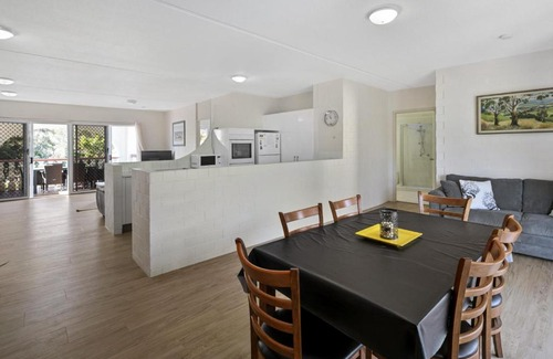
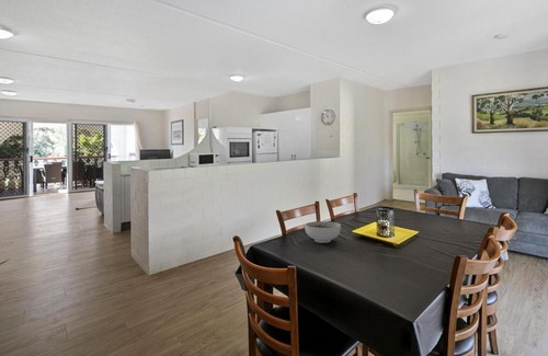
+ bowl (322, 232)
